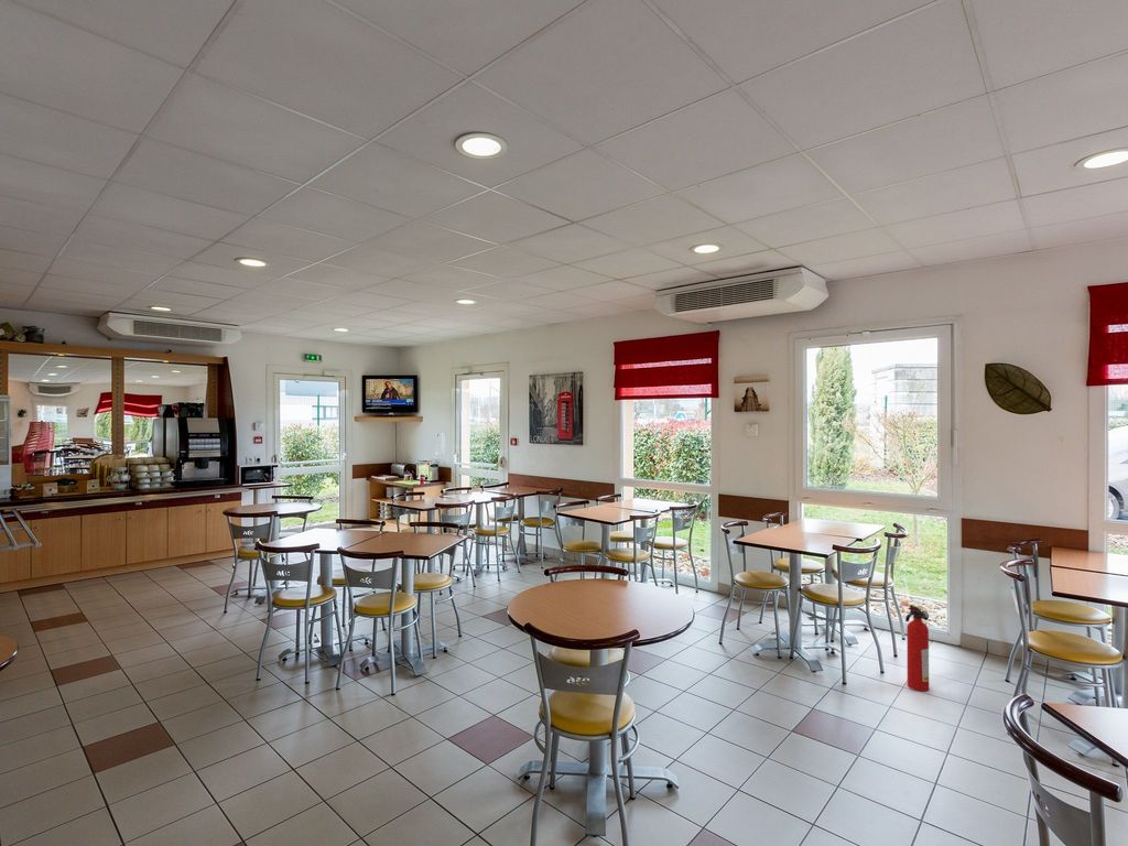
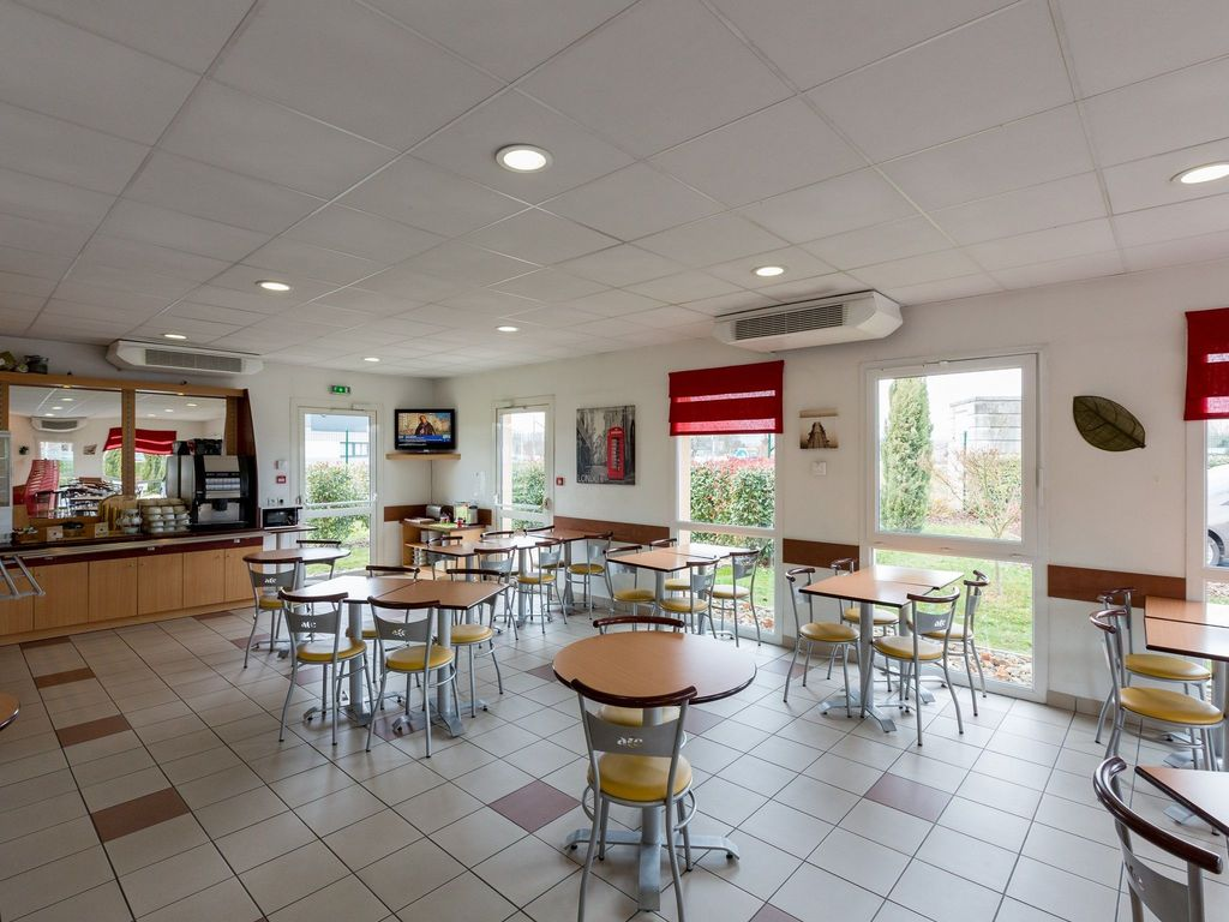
- fire extinguisher (916, 647)
